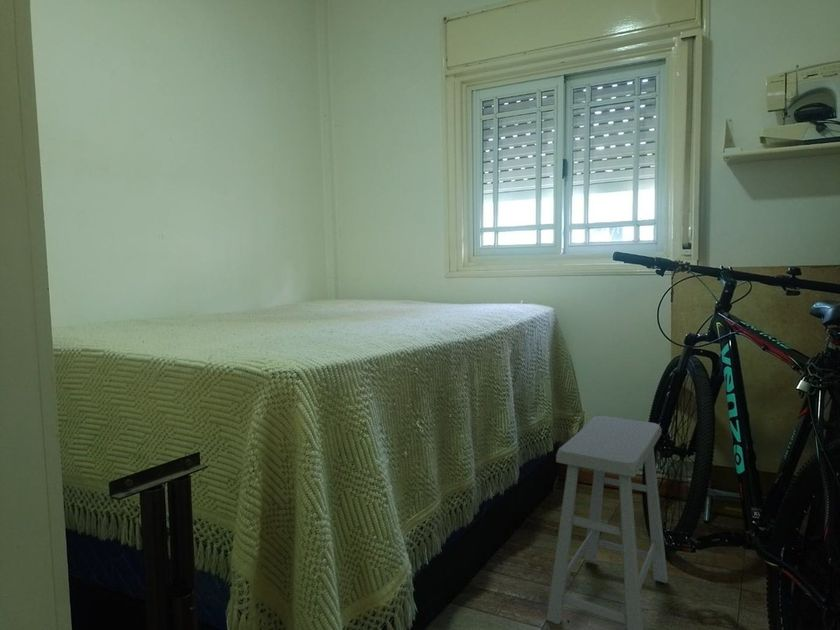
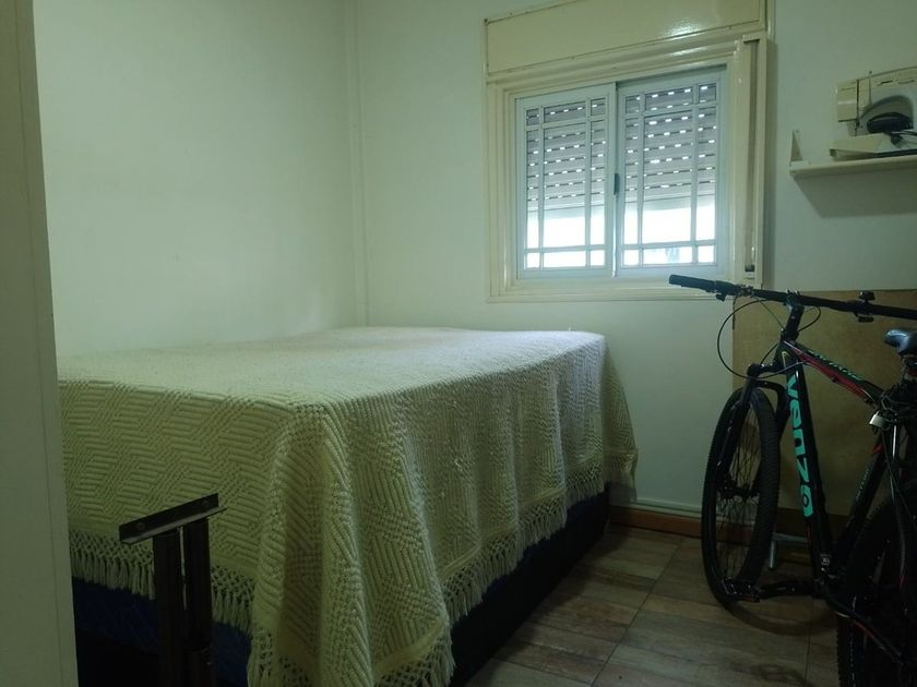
- stool (611, 525)
